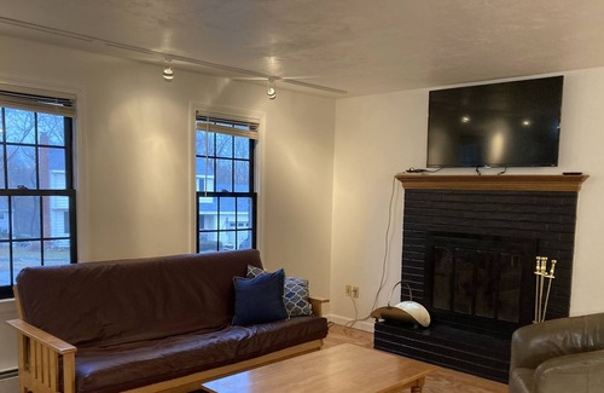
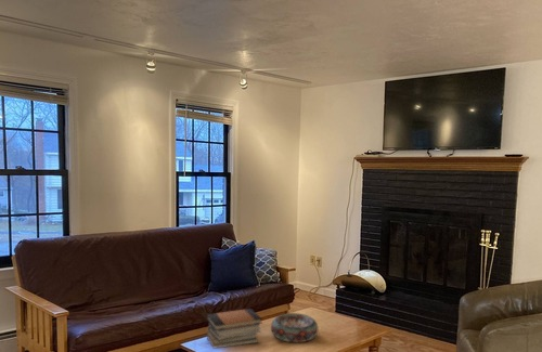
+ decorative bowl (294, 327)
+ book stack (233, 328)
